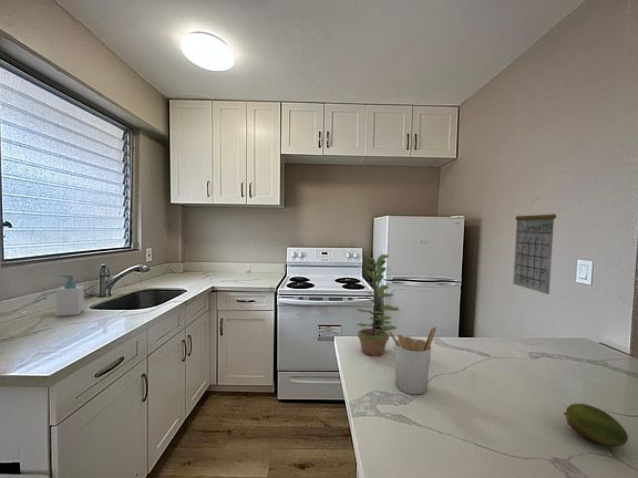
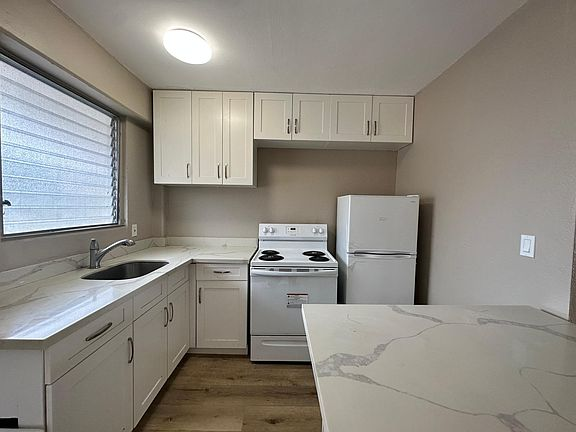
- soap bottle (70, 293)
- plant (377, 303)
- calendar (532, 243)
- fruit (594, 424)
- utensil holder (411, 358)
